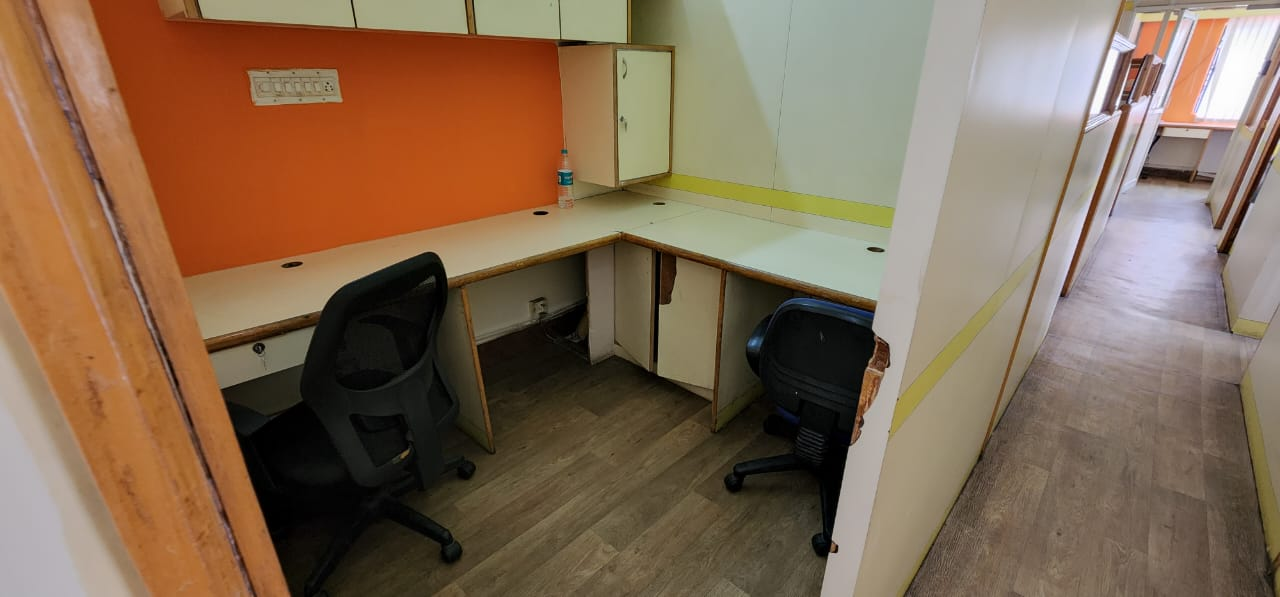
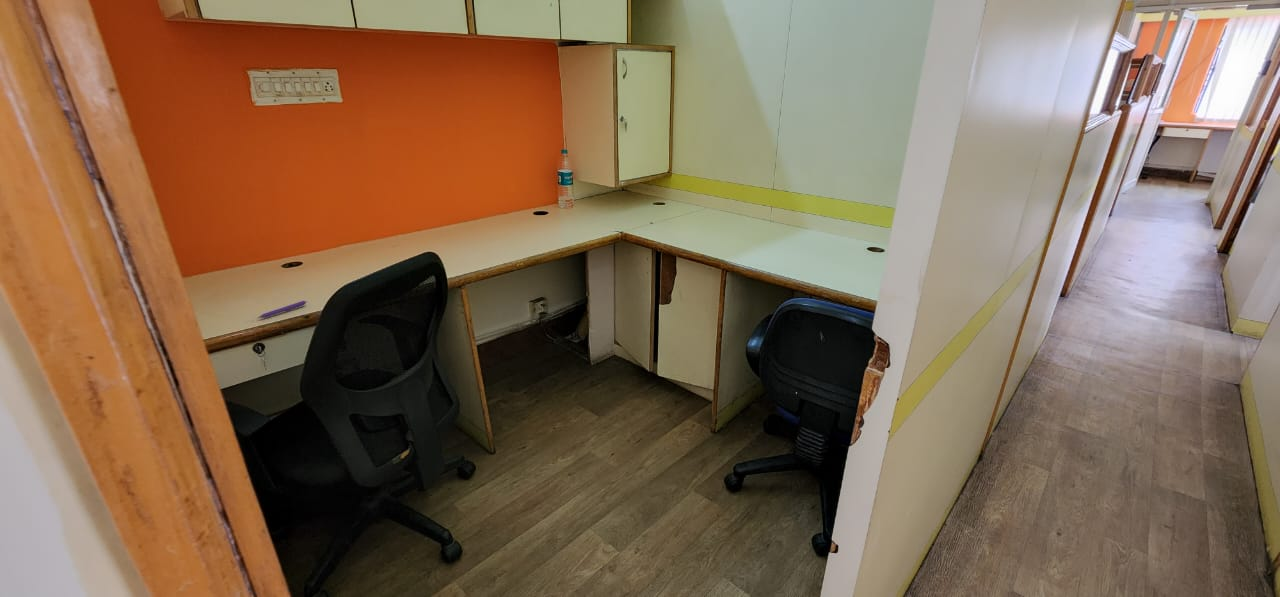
+ pen (282, 309)
